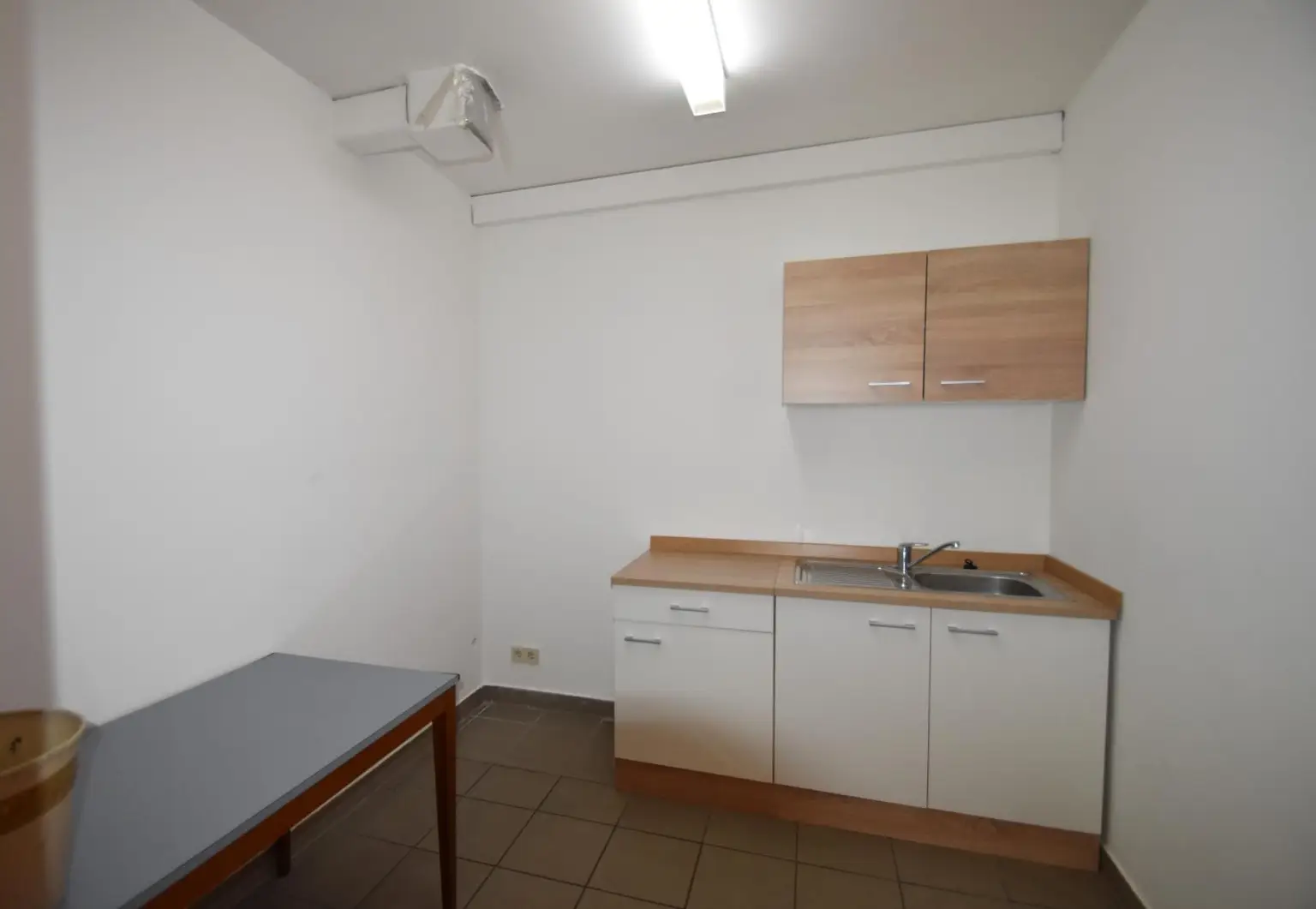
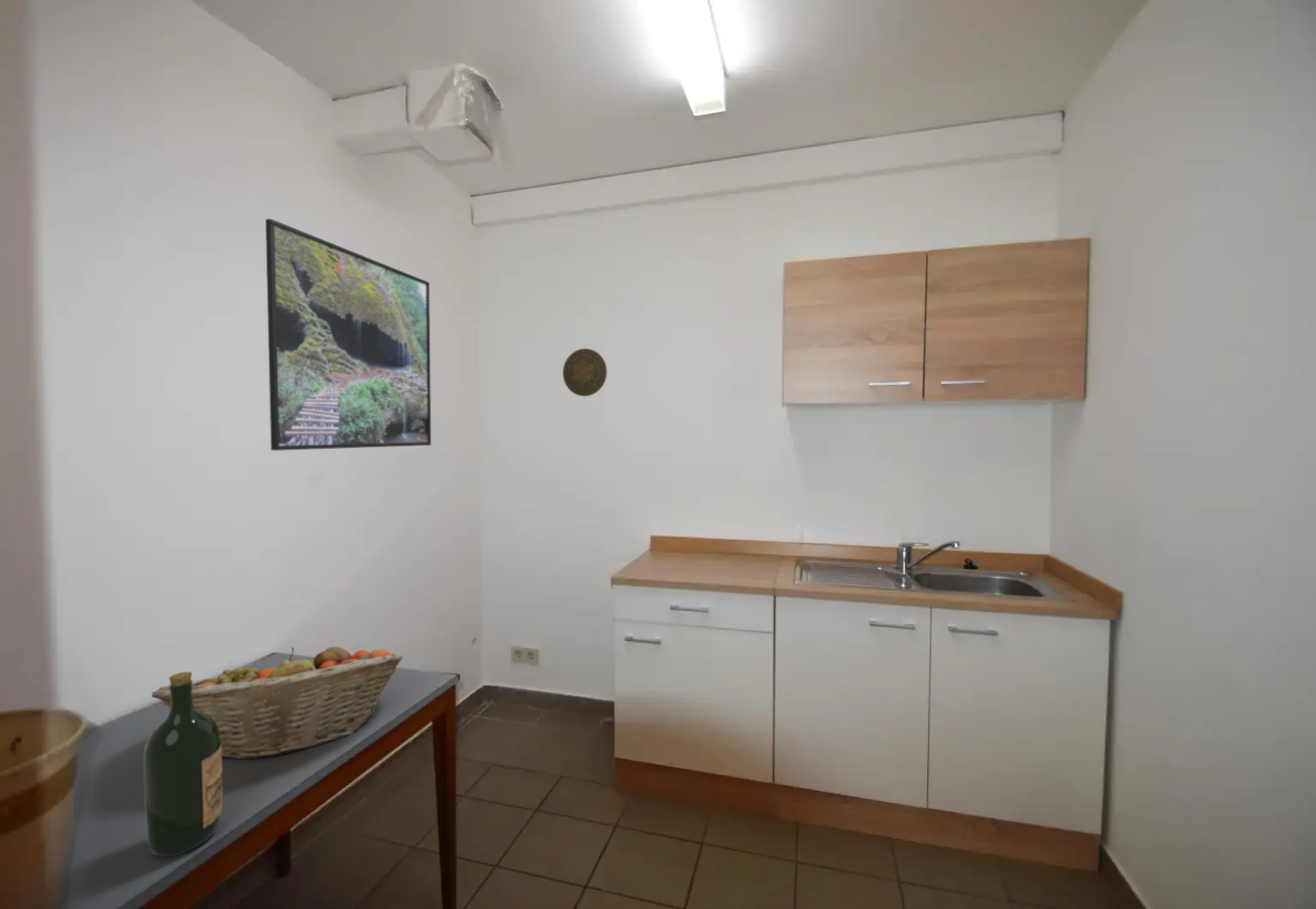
+ decorative plate (583, 372)
+ wine bottle (183, 757)
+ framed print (362, 352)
+ fruit basket (290, 688)
